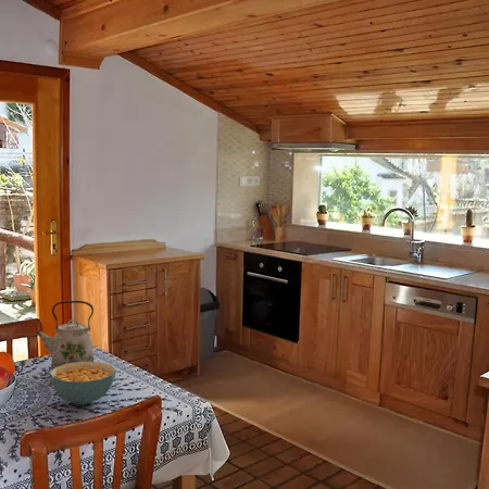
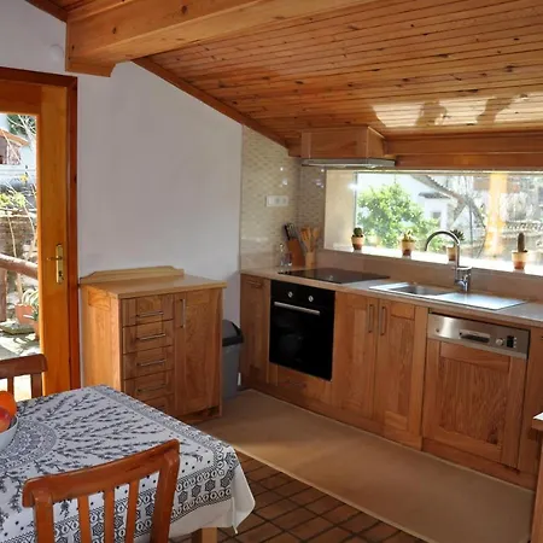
- kettle (64, 335)
- cereal bowl (83, 386)
